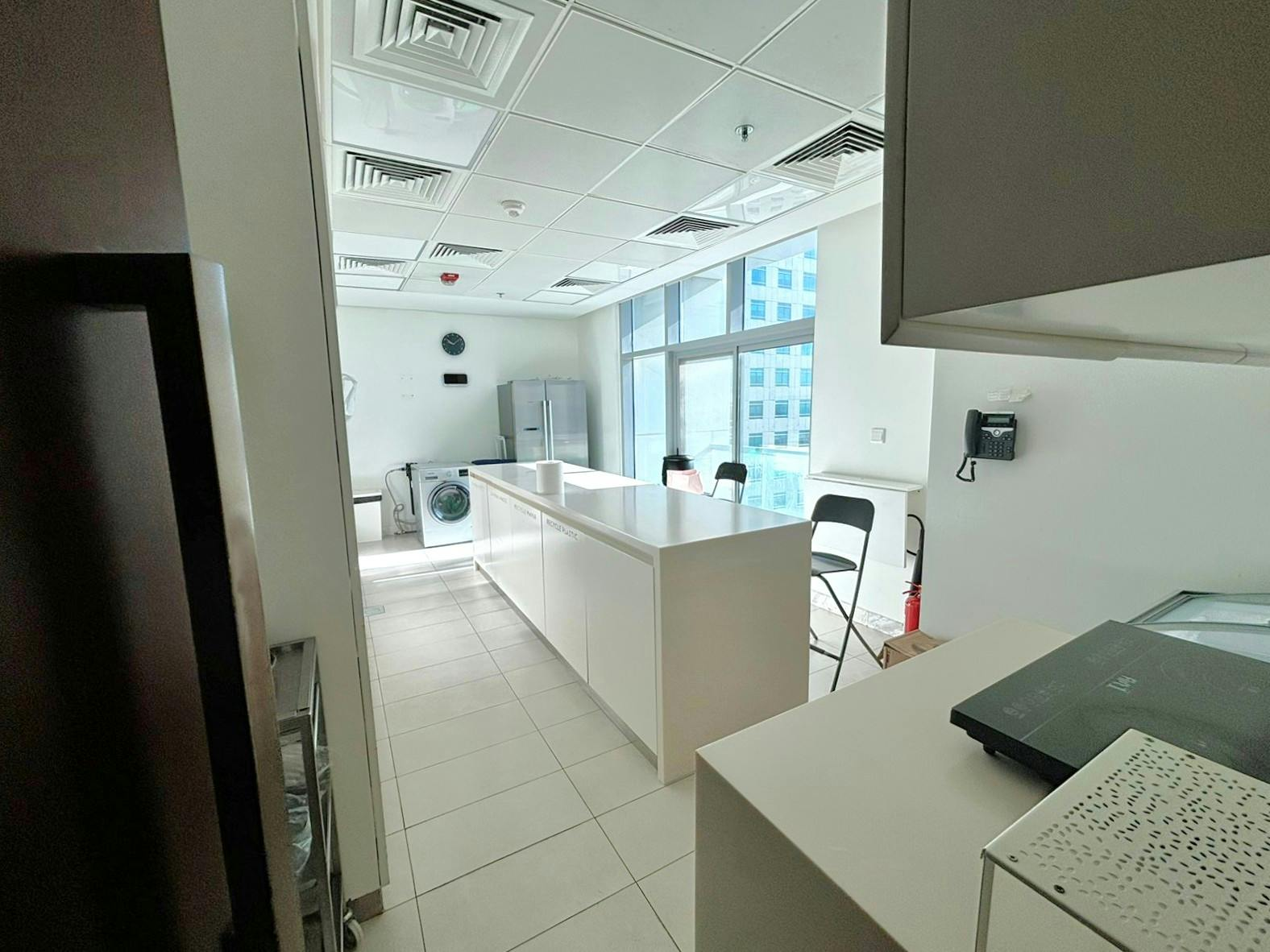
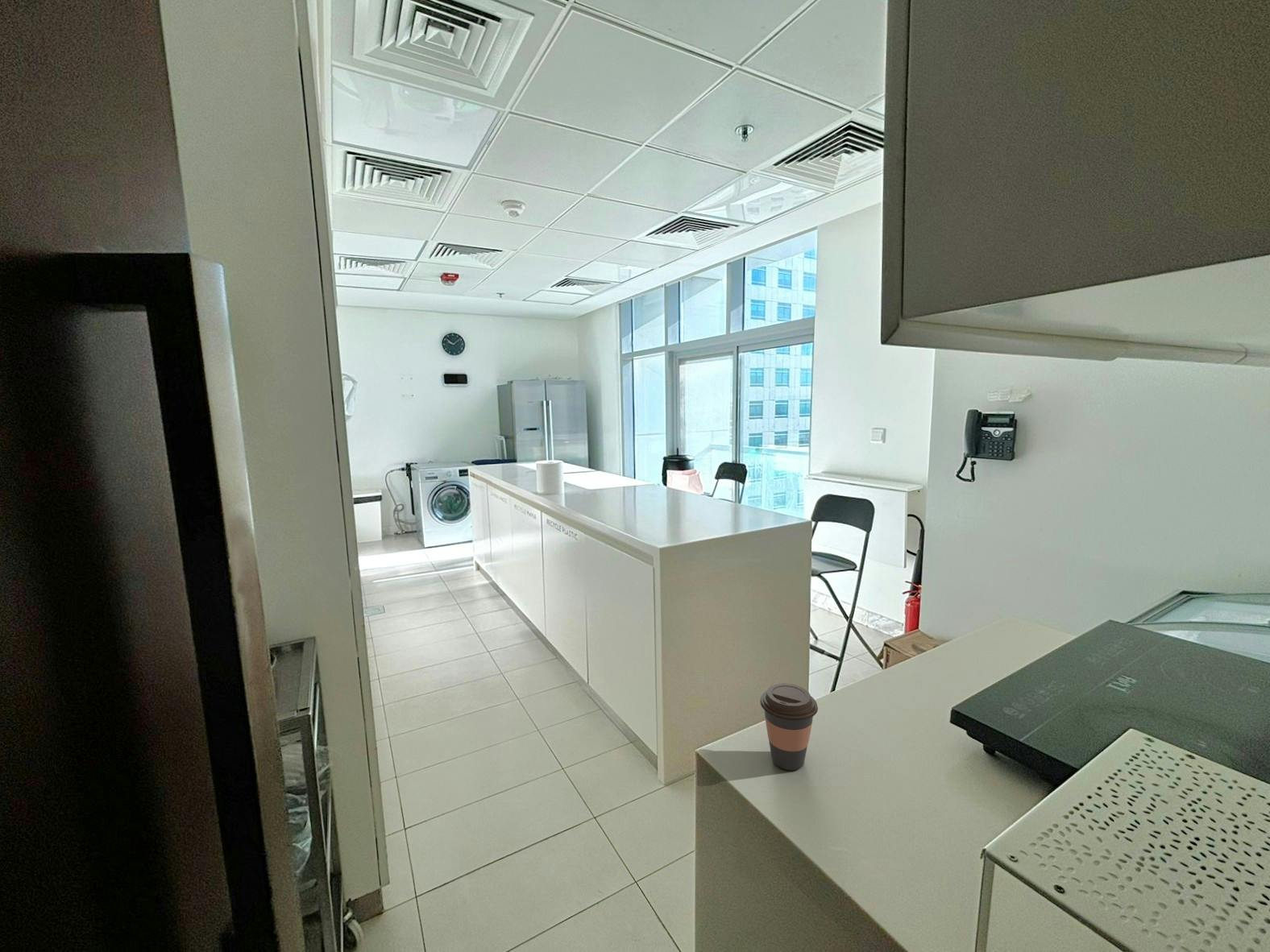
+ coffee cup (788, 727)
